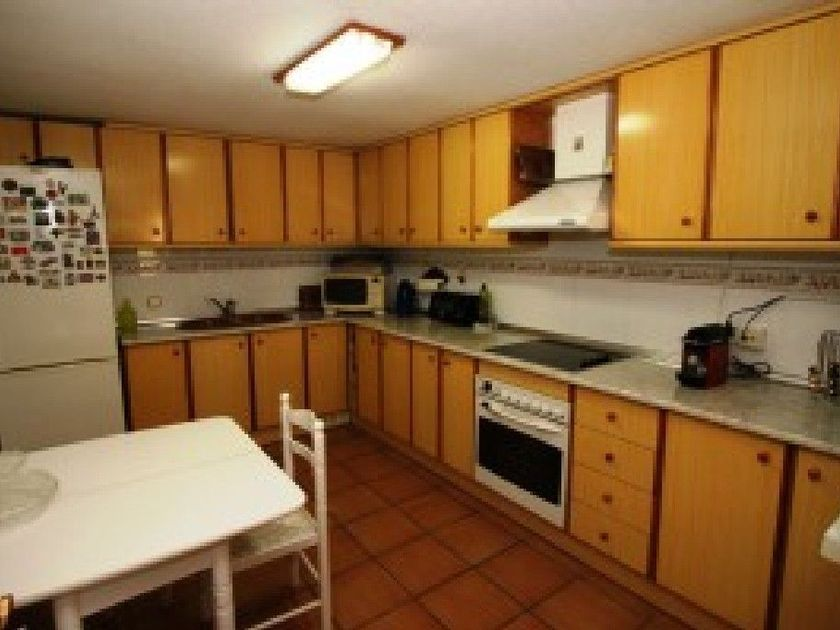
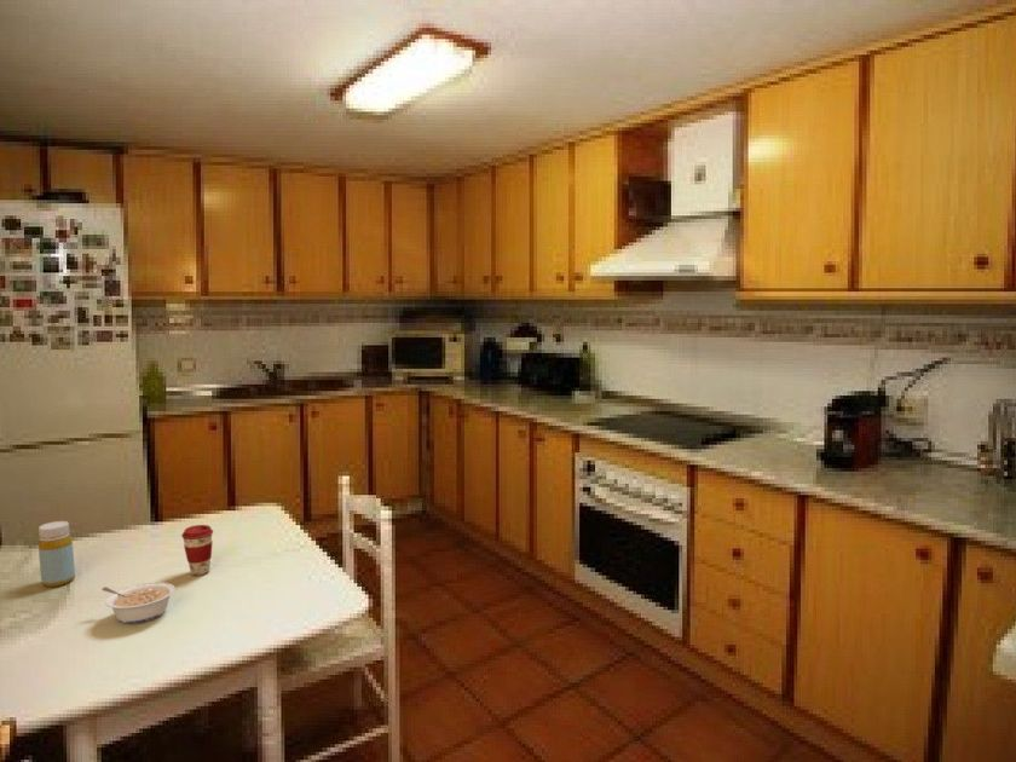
+ bottle (56, 553)
+ coffee cup (198, 549)
+ legume (138, 602)
